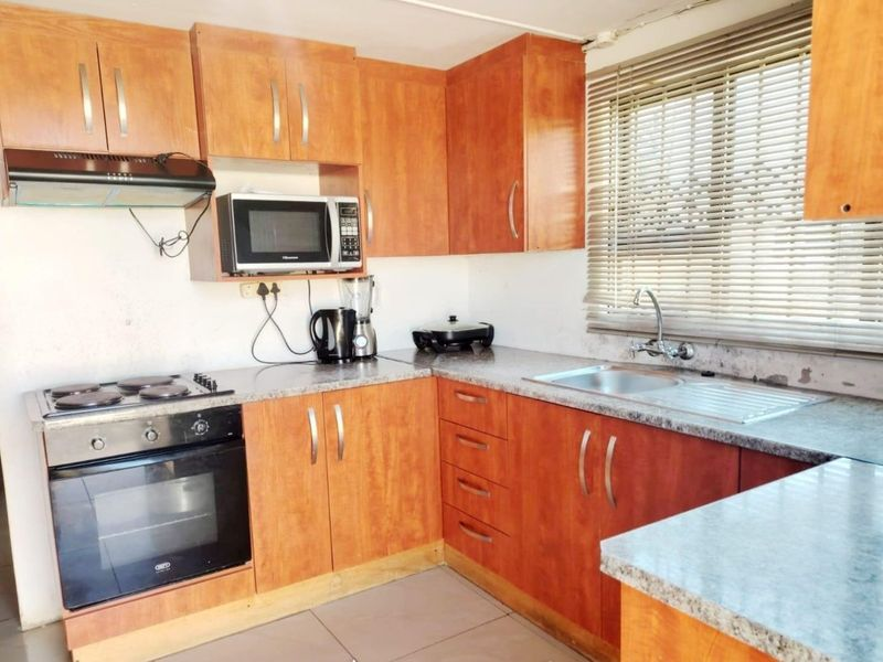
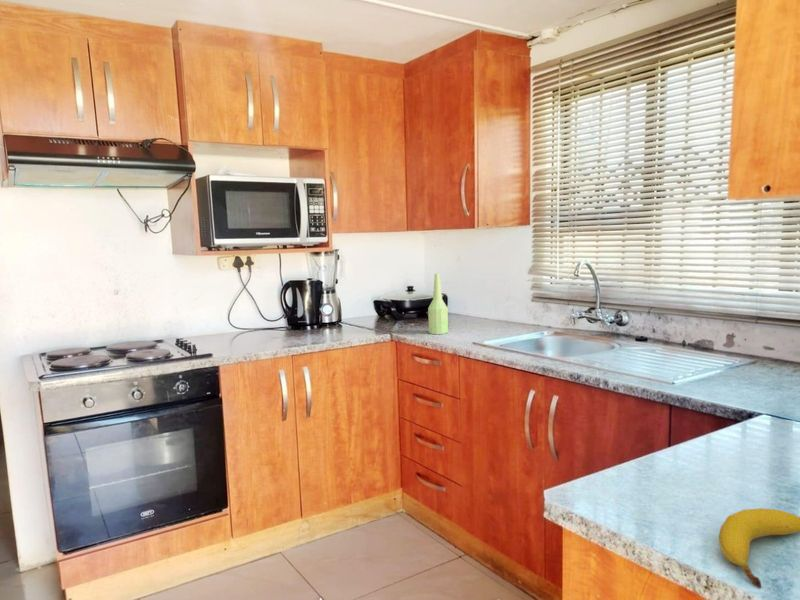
+ bottle (437, 303)
+ fruit (760, 532)
